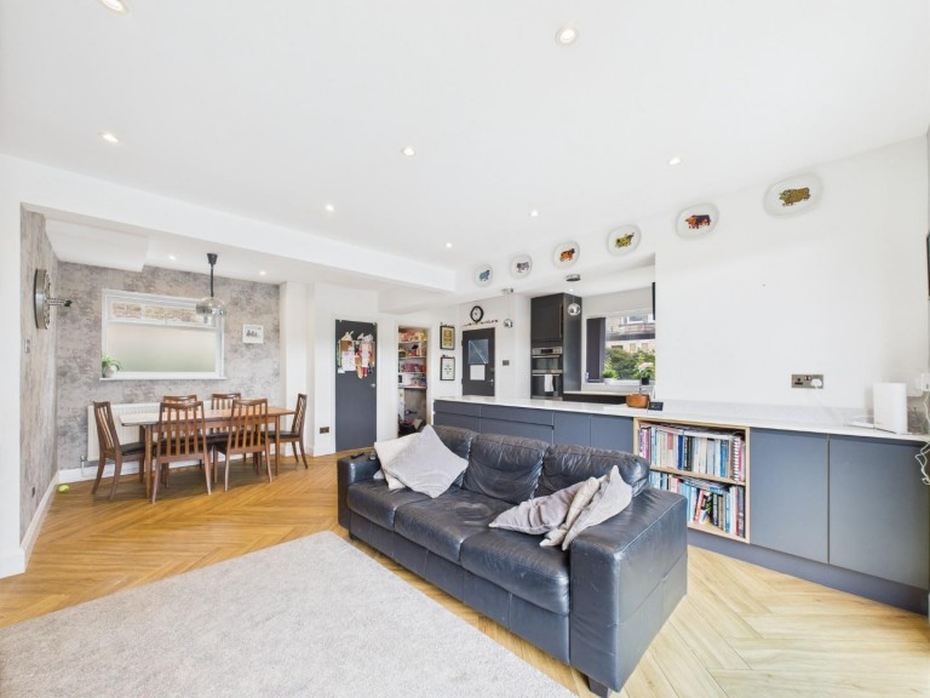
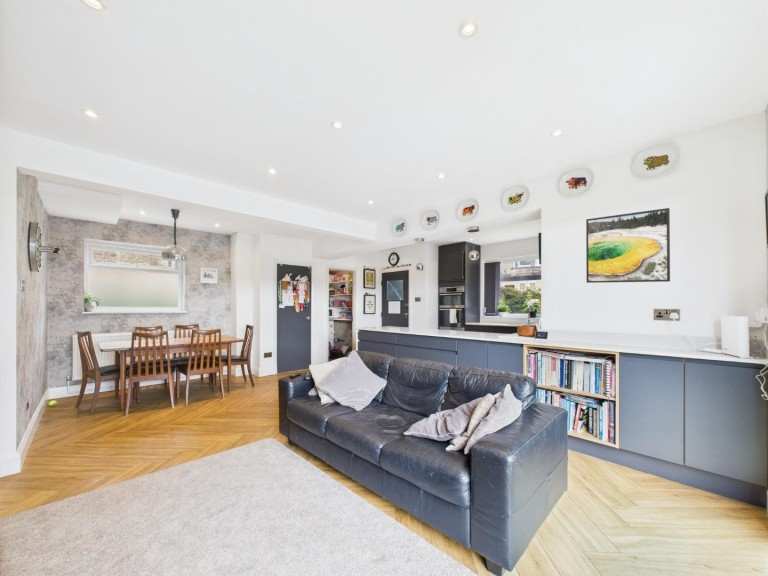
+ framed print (625, 248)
